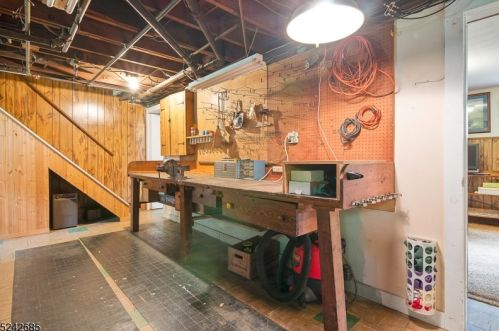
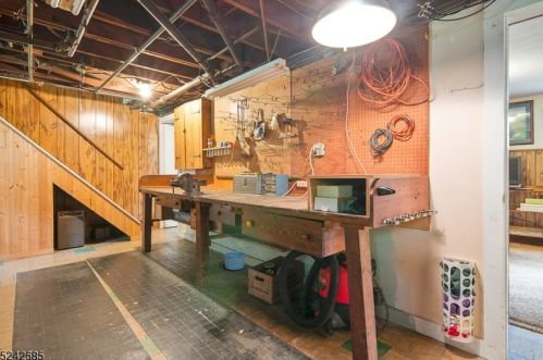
+ bowl (235, 260)
